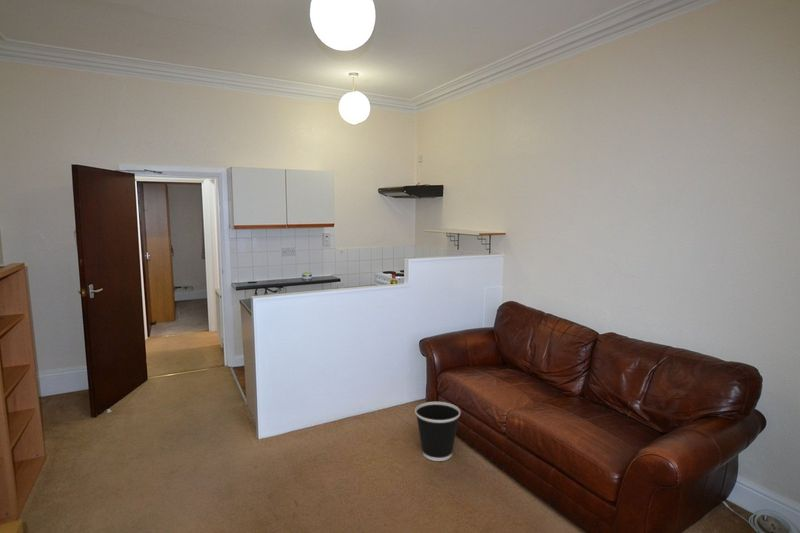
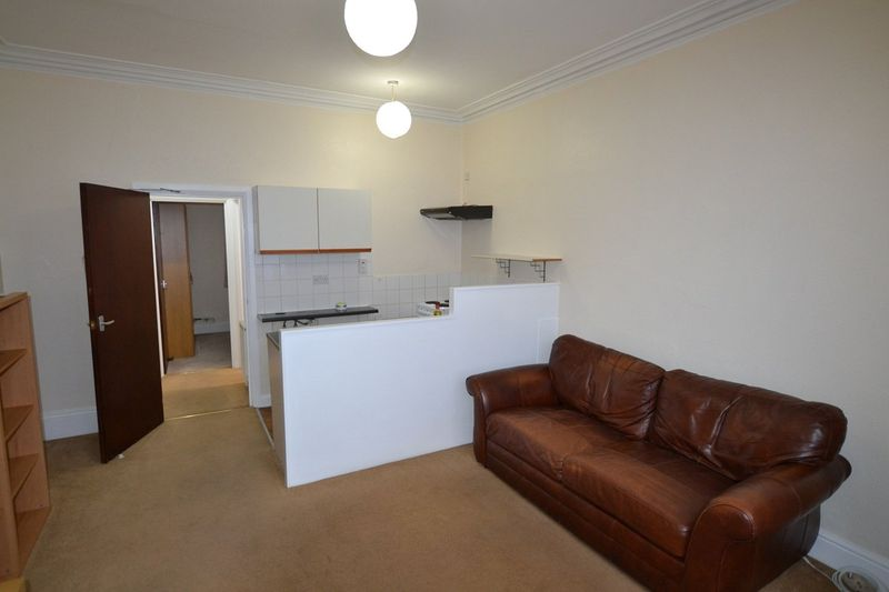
- wastebasket (437, 432)
